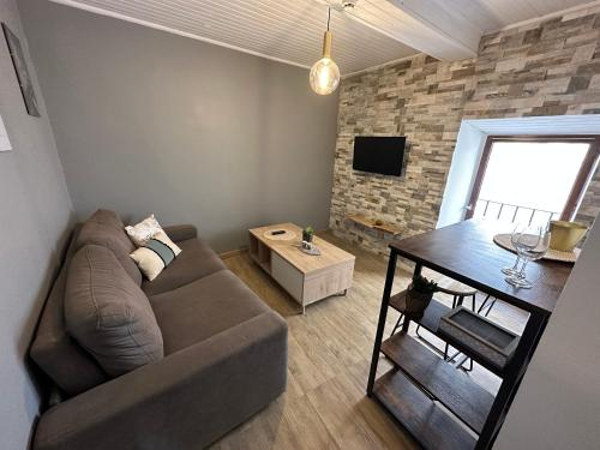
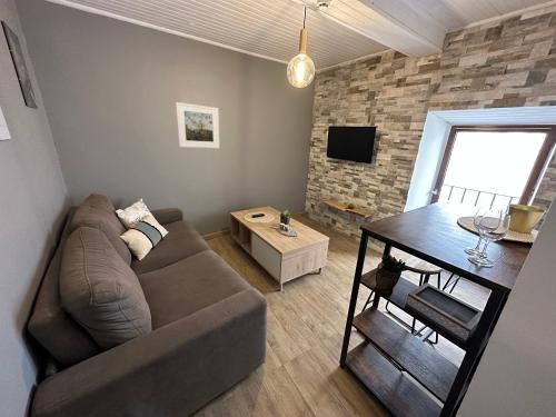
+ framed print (199, 127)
